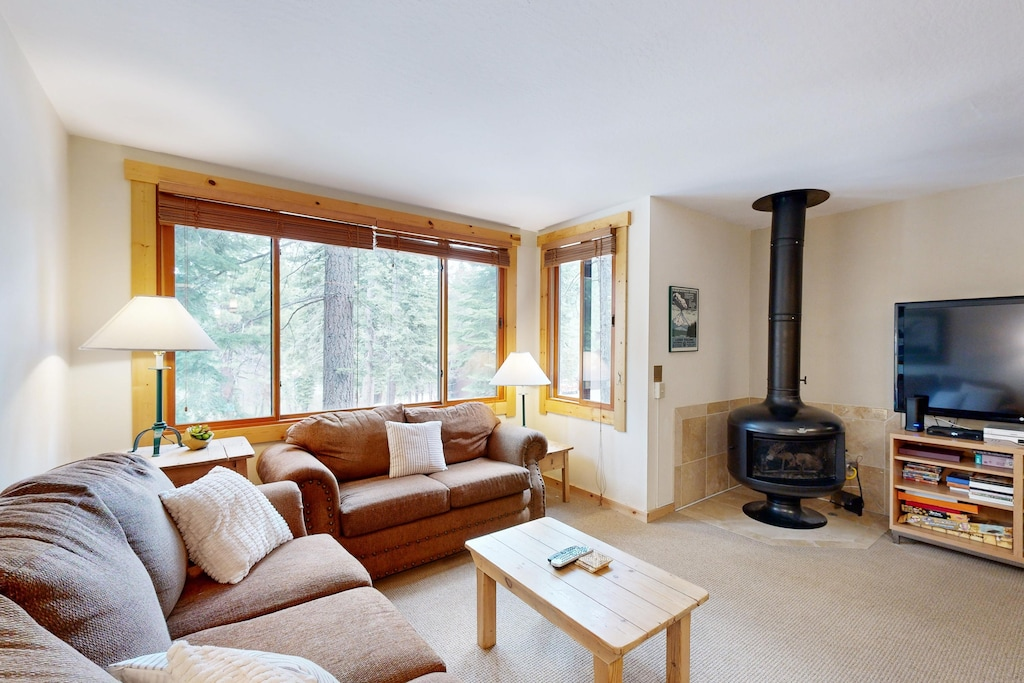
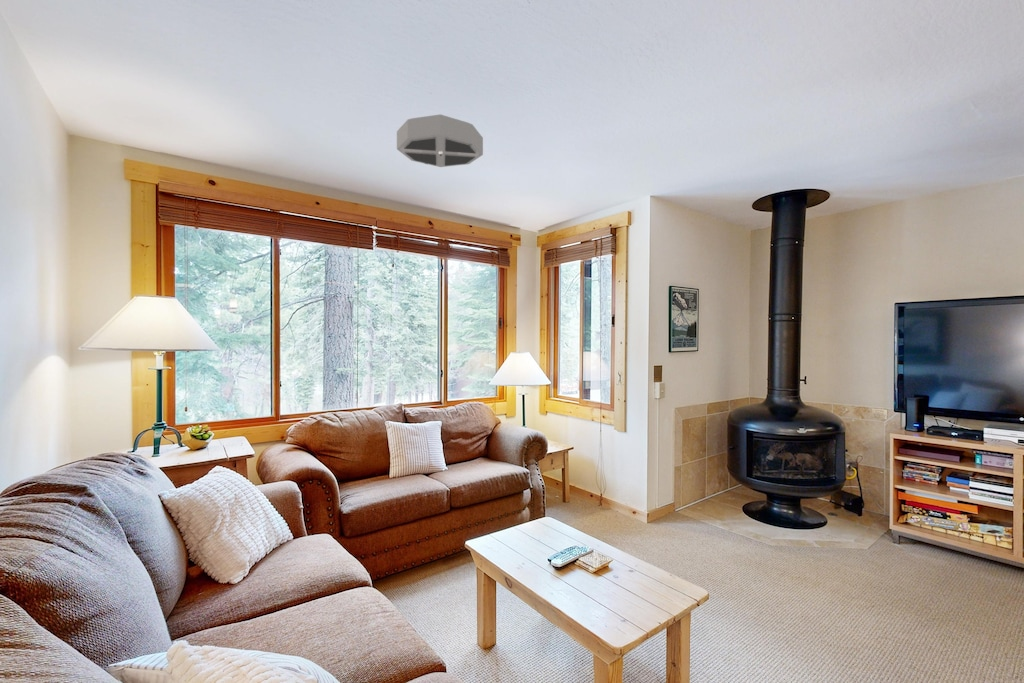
+ ceiling light (440, 143)
